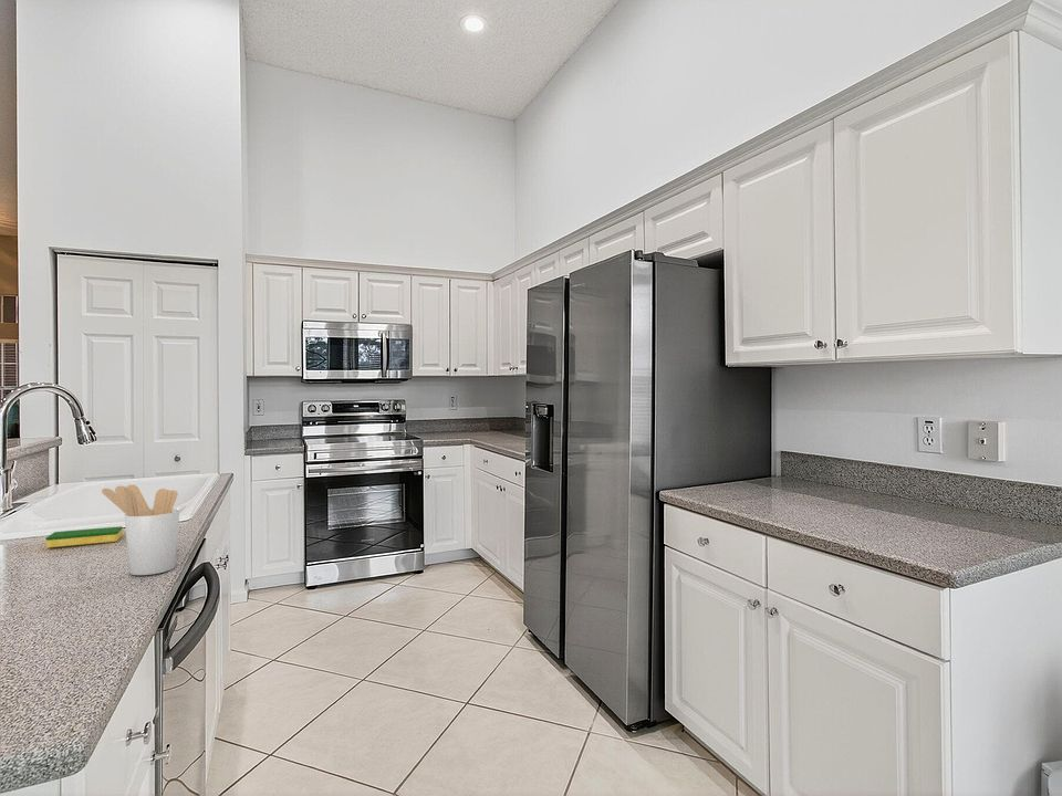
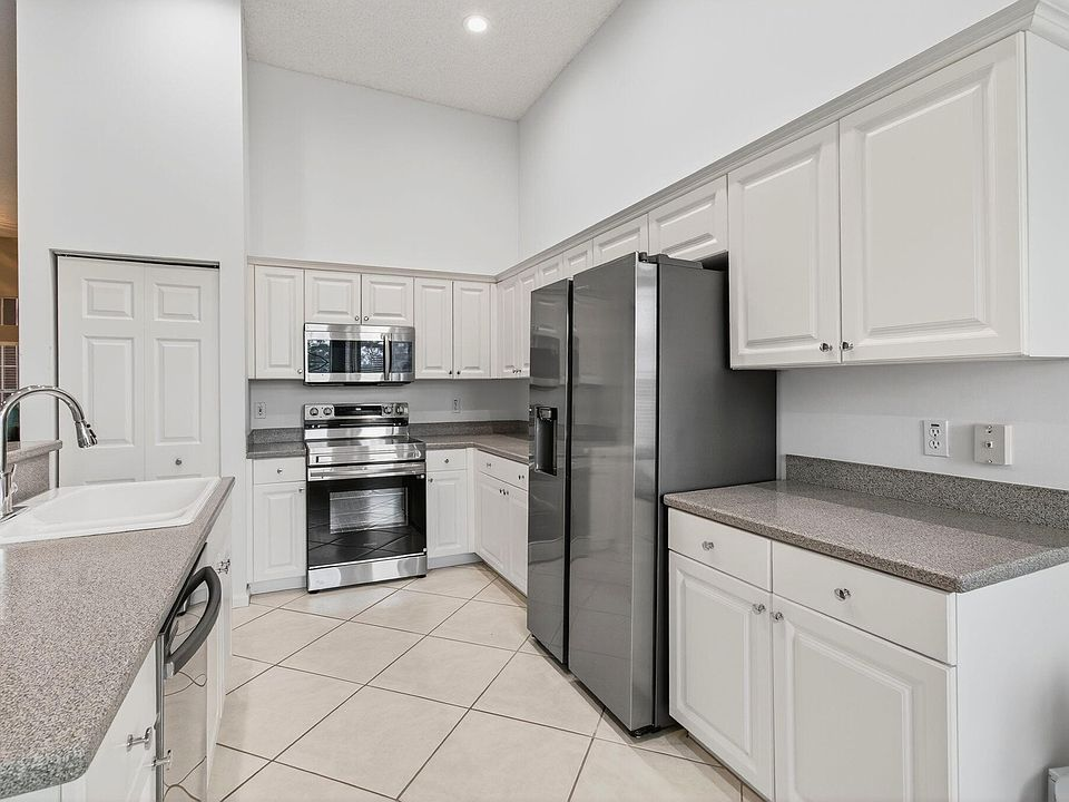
- utensil holder (142, 525)
- dish sponge (85, 536)
